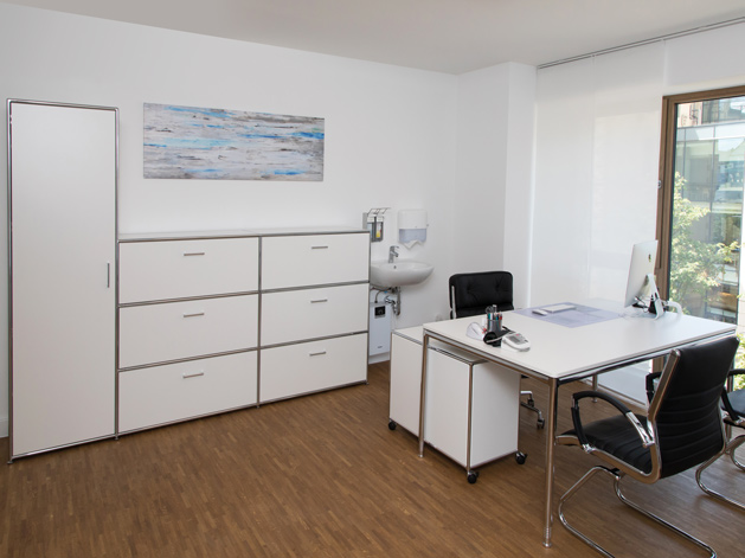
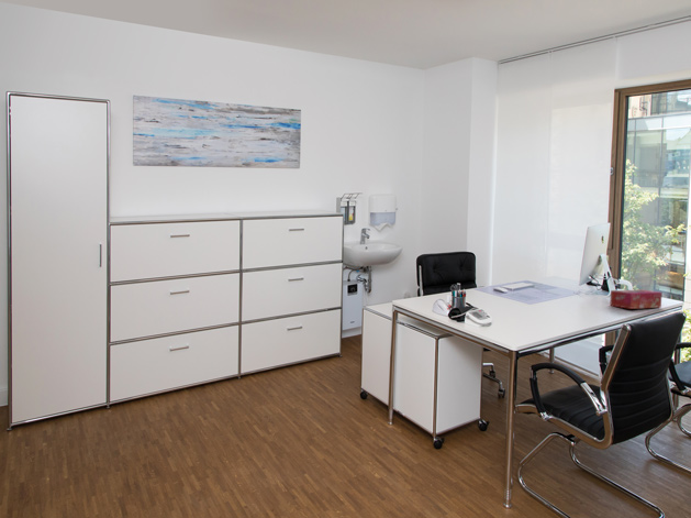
+ tissue box (635, 298)
